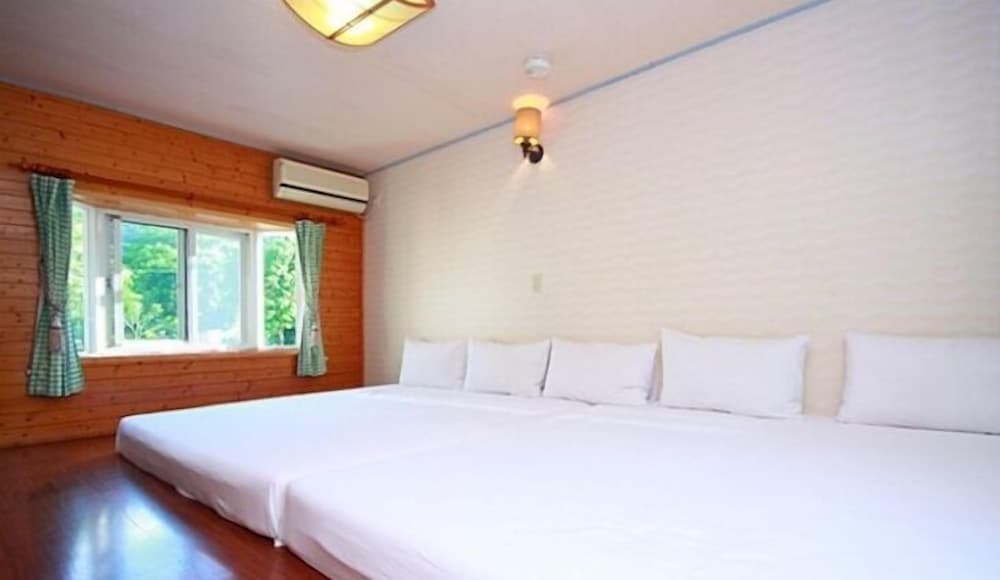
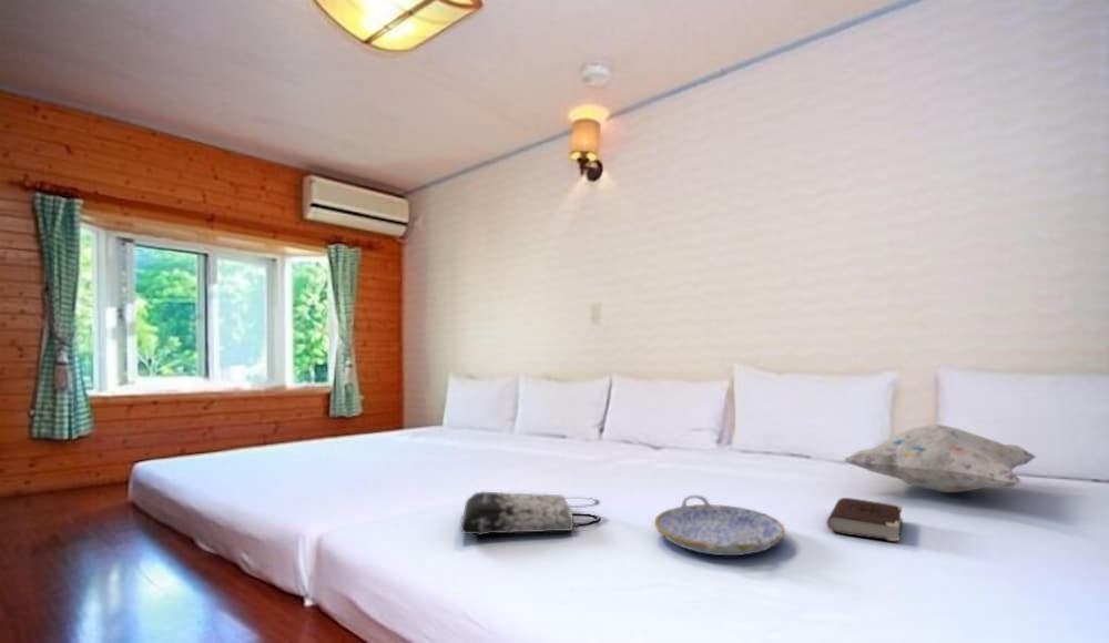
+ book (865, 517)
+ decorative pillow (942, 458)
+ tote bag (532, 509)
+ serving tray (718, 525)
